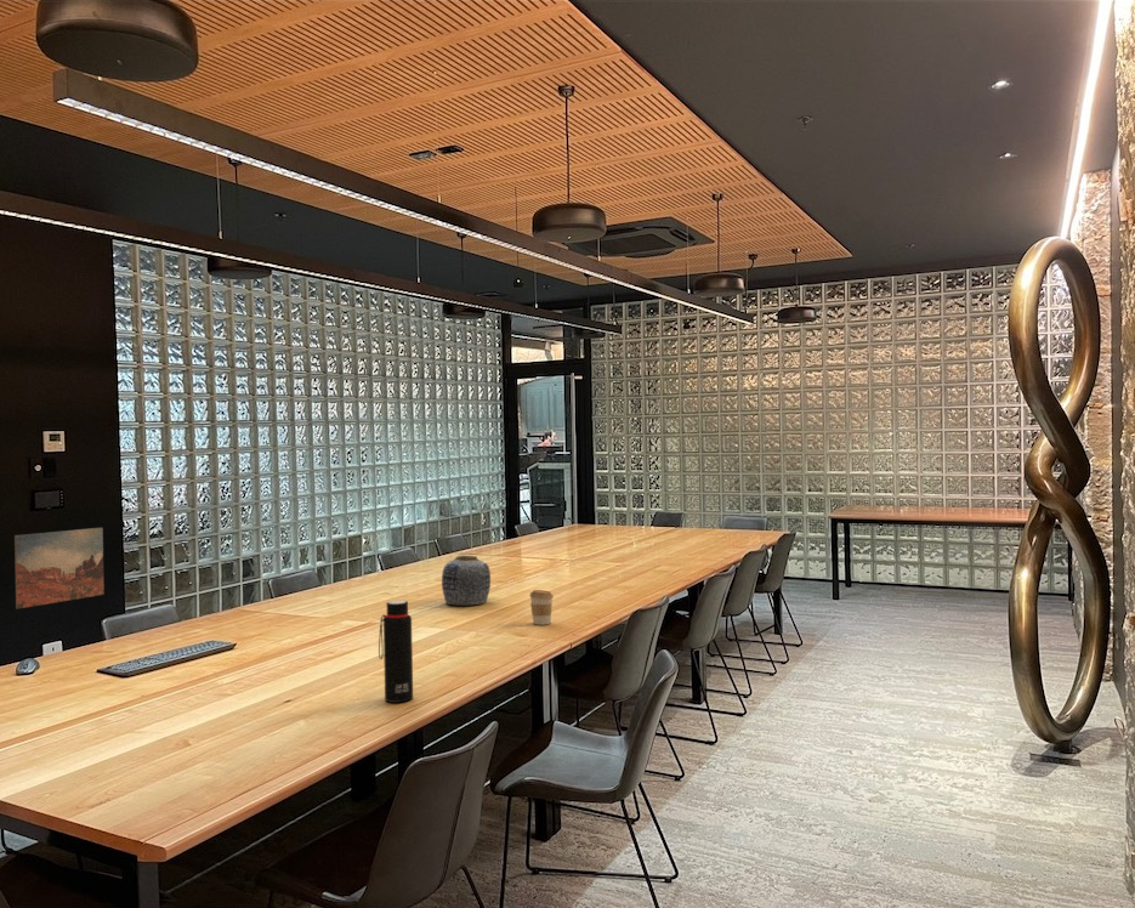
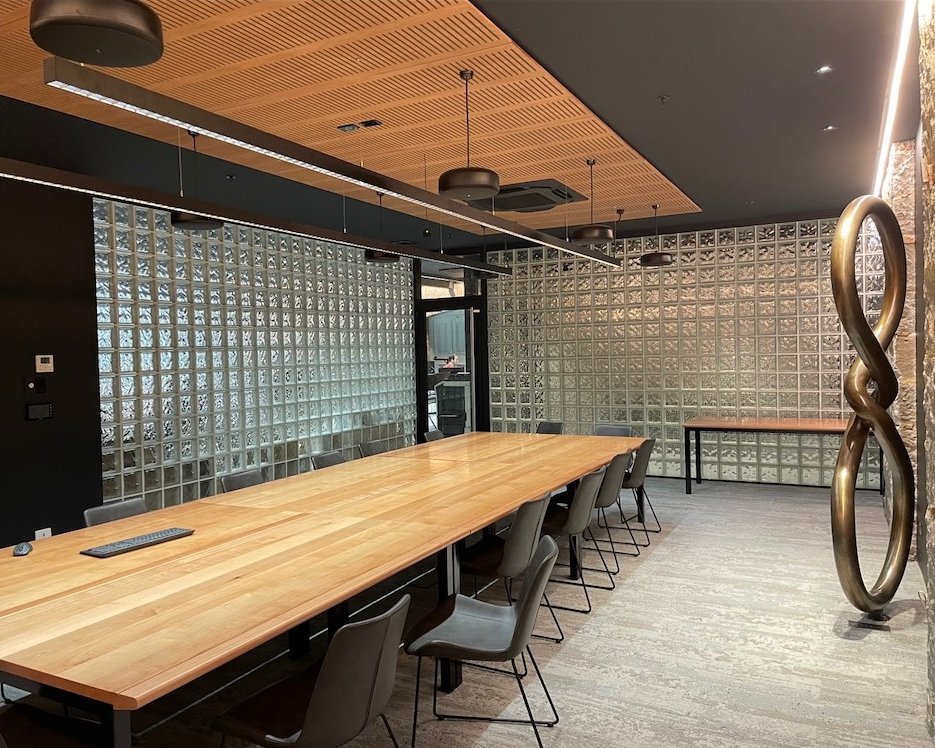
- water bottle (395, 651)
- vase (466, 579)
- coffee cup (541, 606)
- wall art (61, 566)
